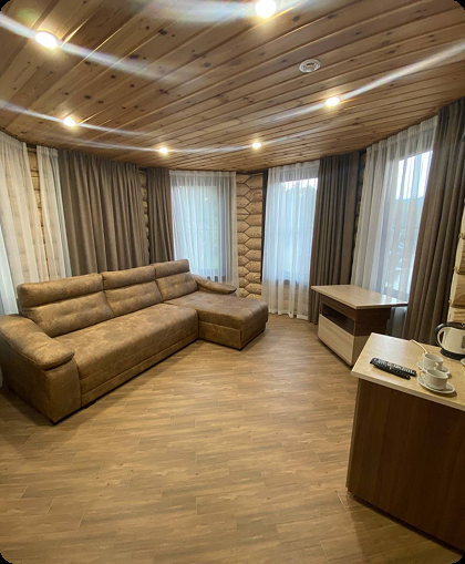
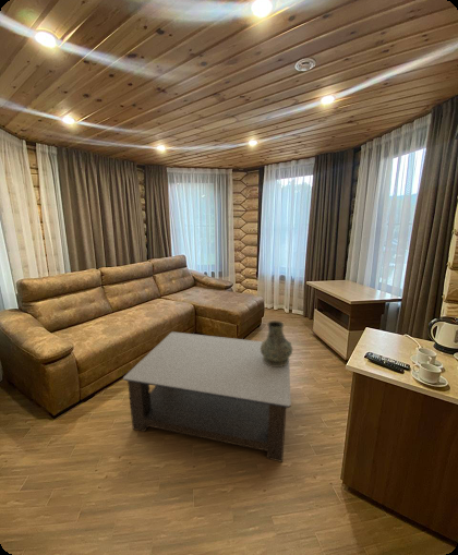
+ vase (276, 341)
+ coffee table (216, 384)
